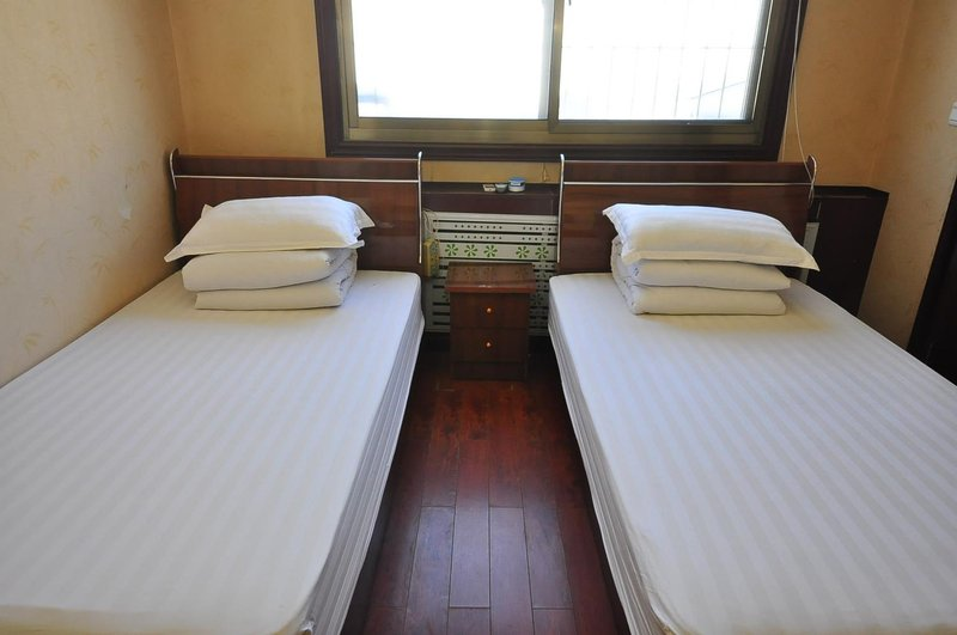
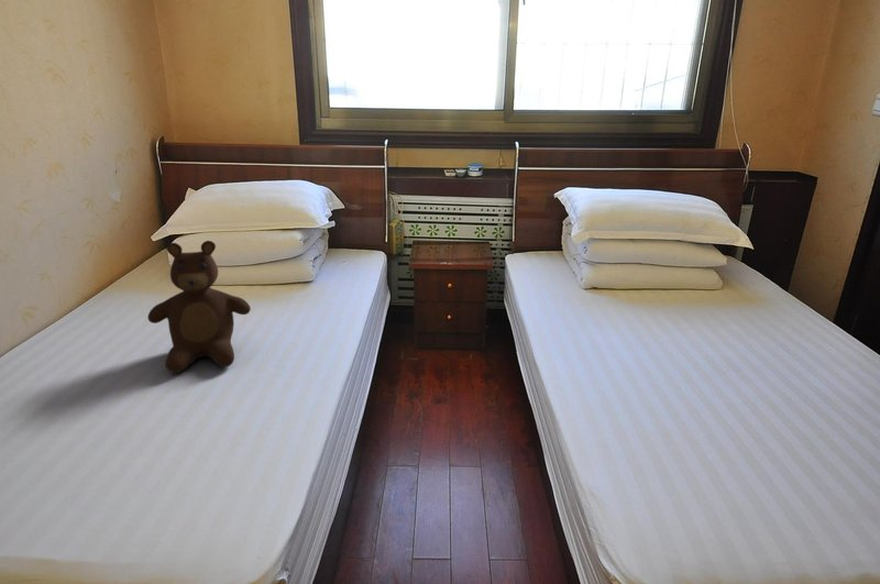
+ teddy bear (196, 304)
